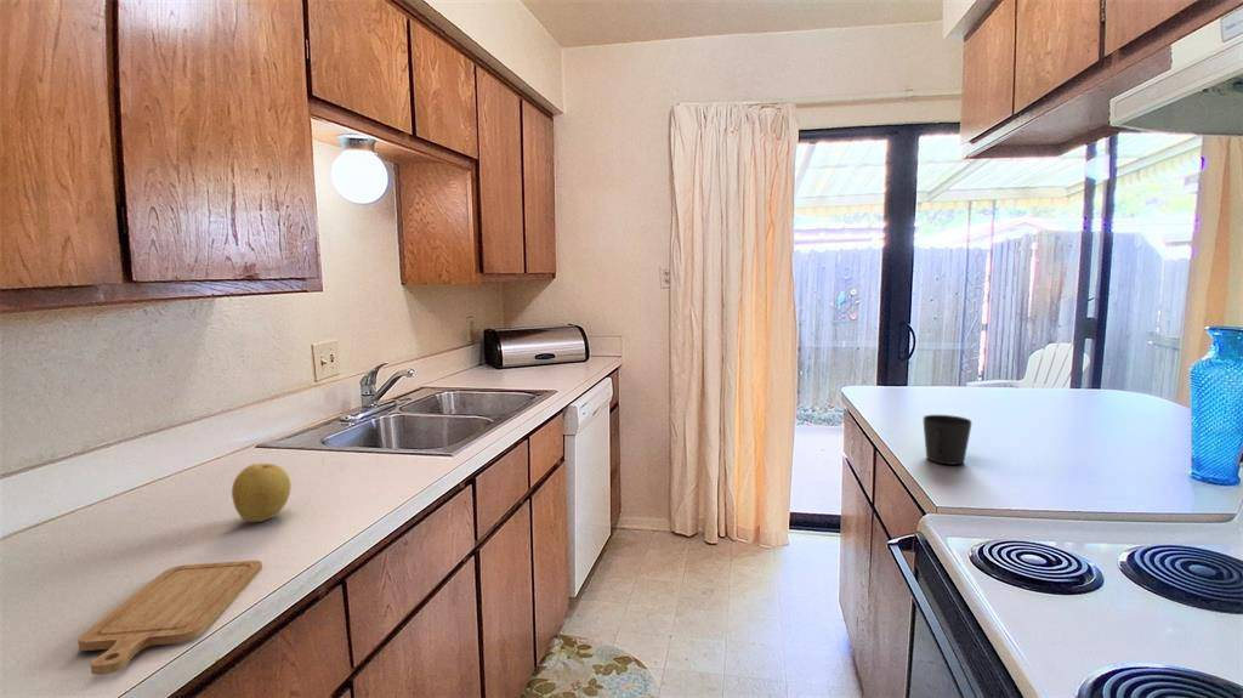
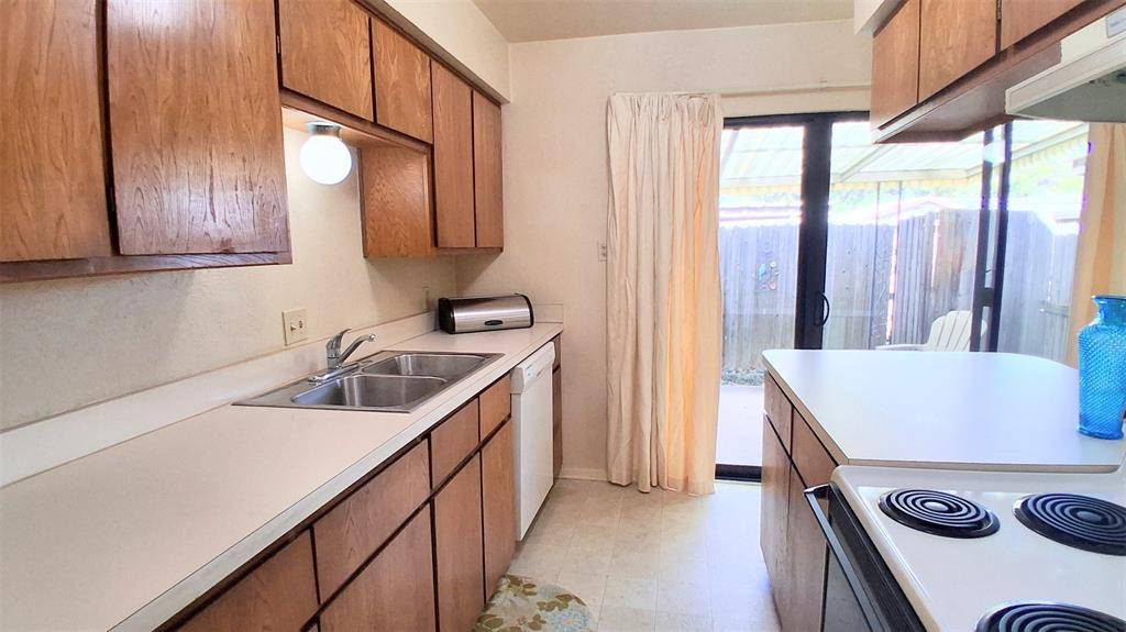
- cup (944, 439)
- fruit (261, 490)
- chopping board (170, 609)
